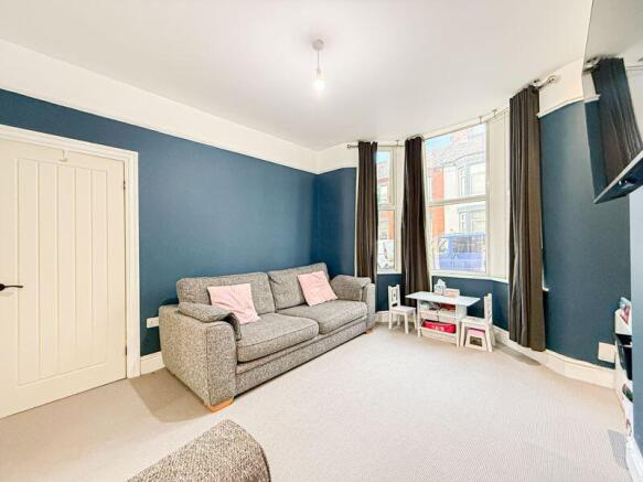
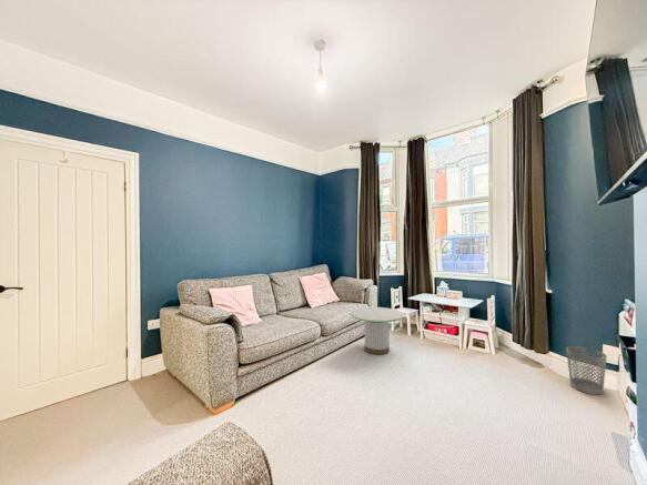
+ side table (376, 331)
+ wastebasket (585, 370)
